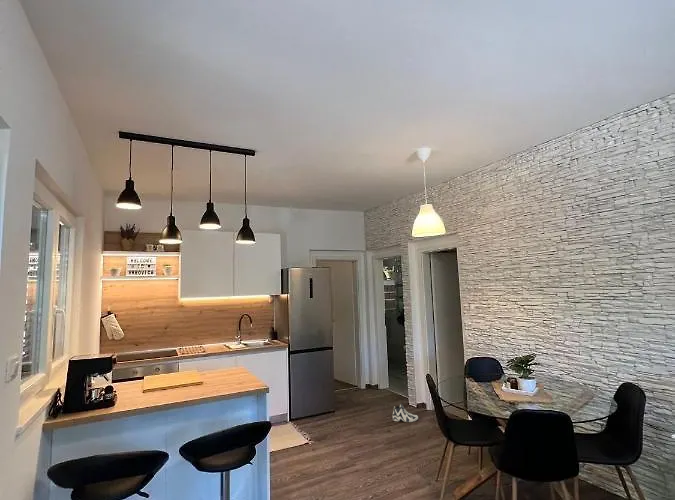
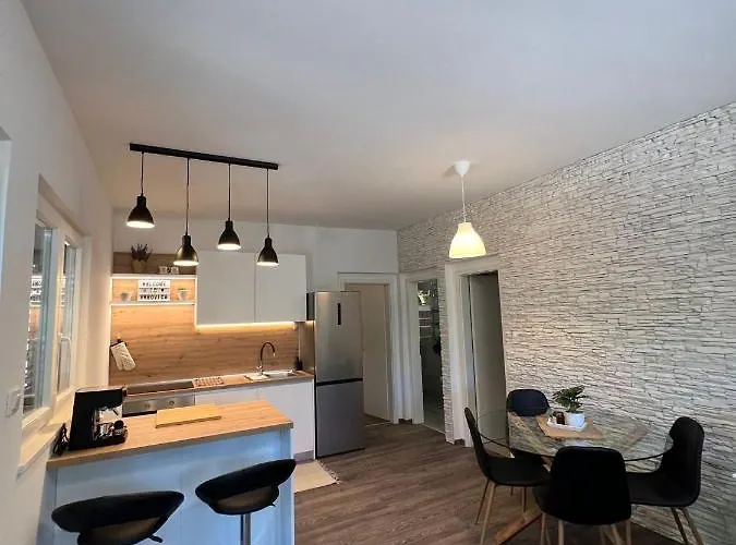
- sneaker (405, 411)
